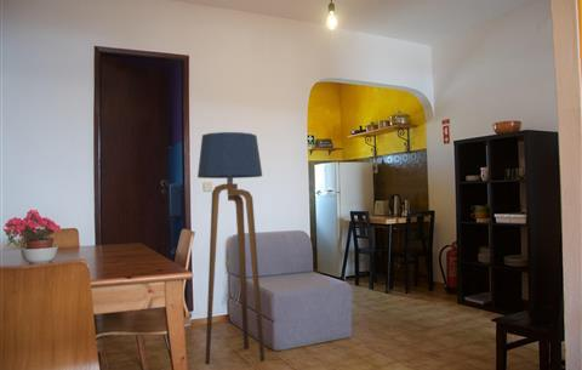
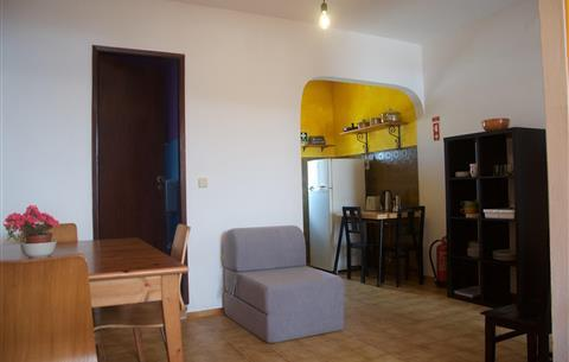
- floor lamp (238, 246)
